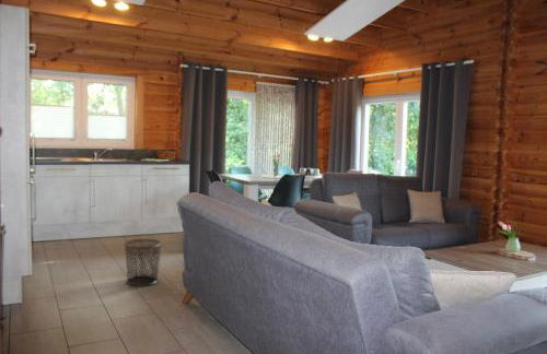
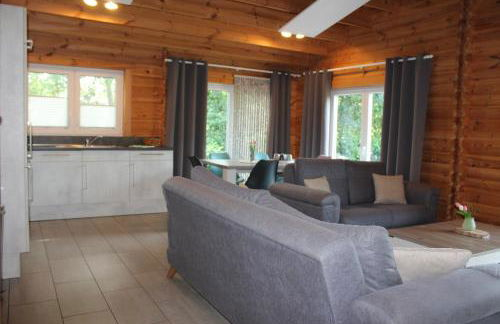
- waste bin (142, 261)
